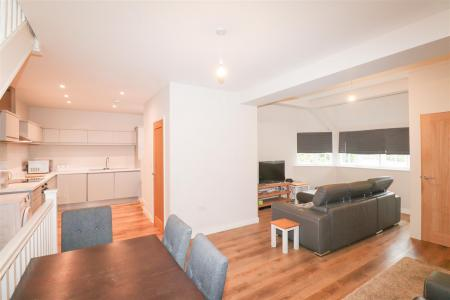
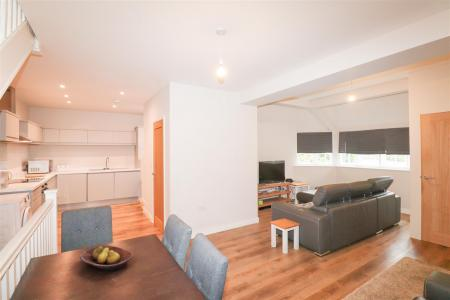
+ fruit bowl (106, 255)
